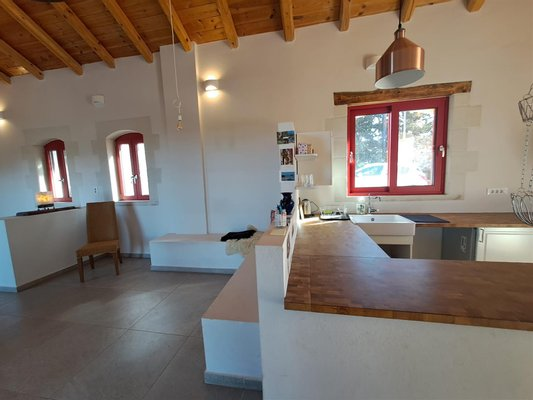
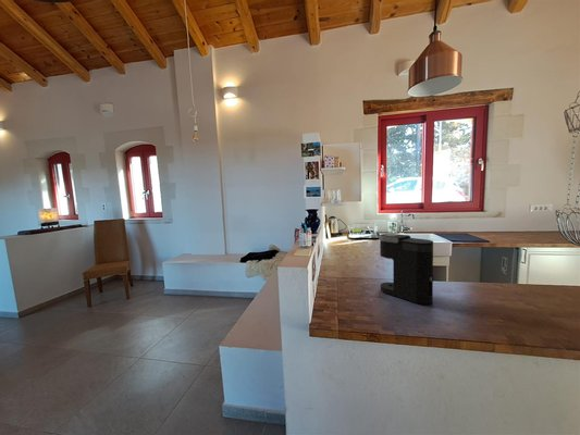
+ coffee maker (404, 265)
